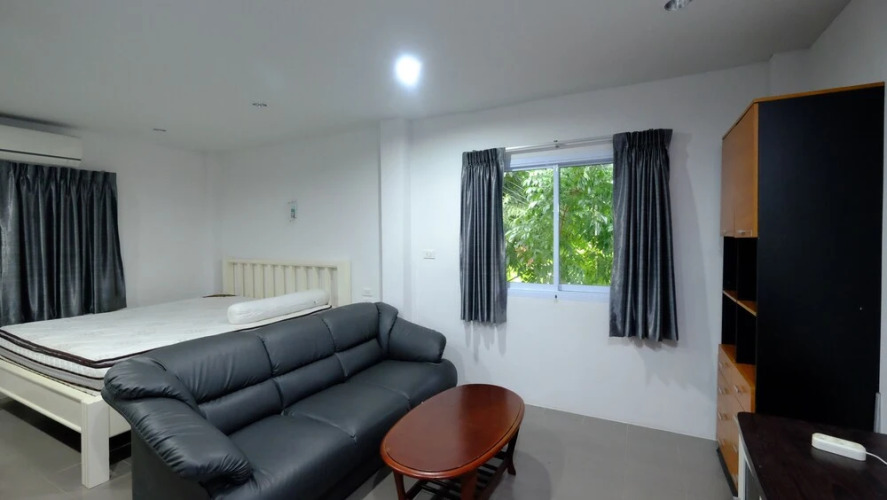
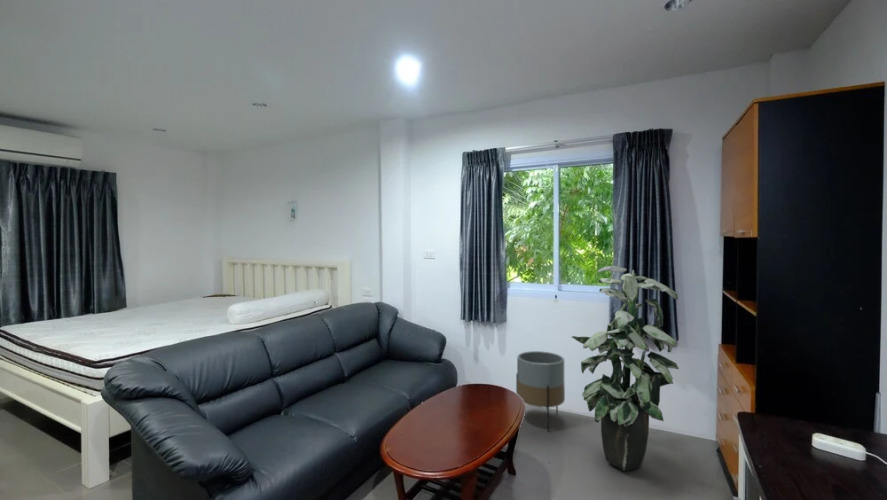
+ indoor plant (622, 362)
+ planter (539, 388)
